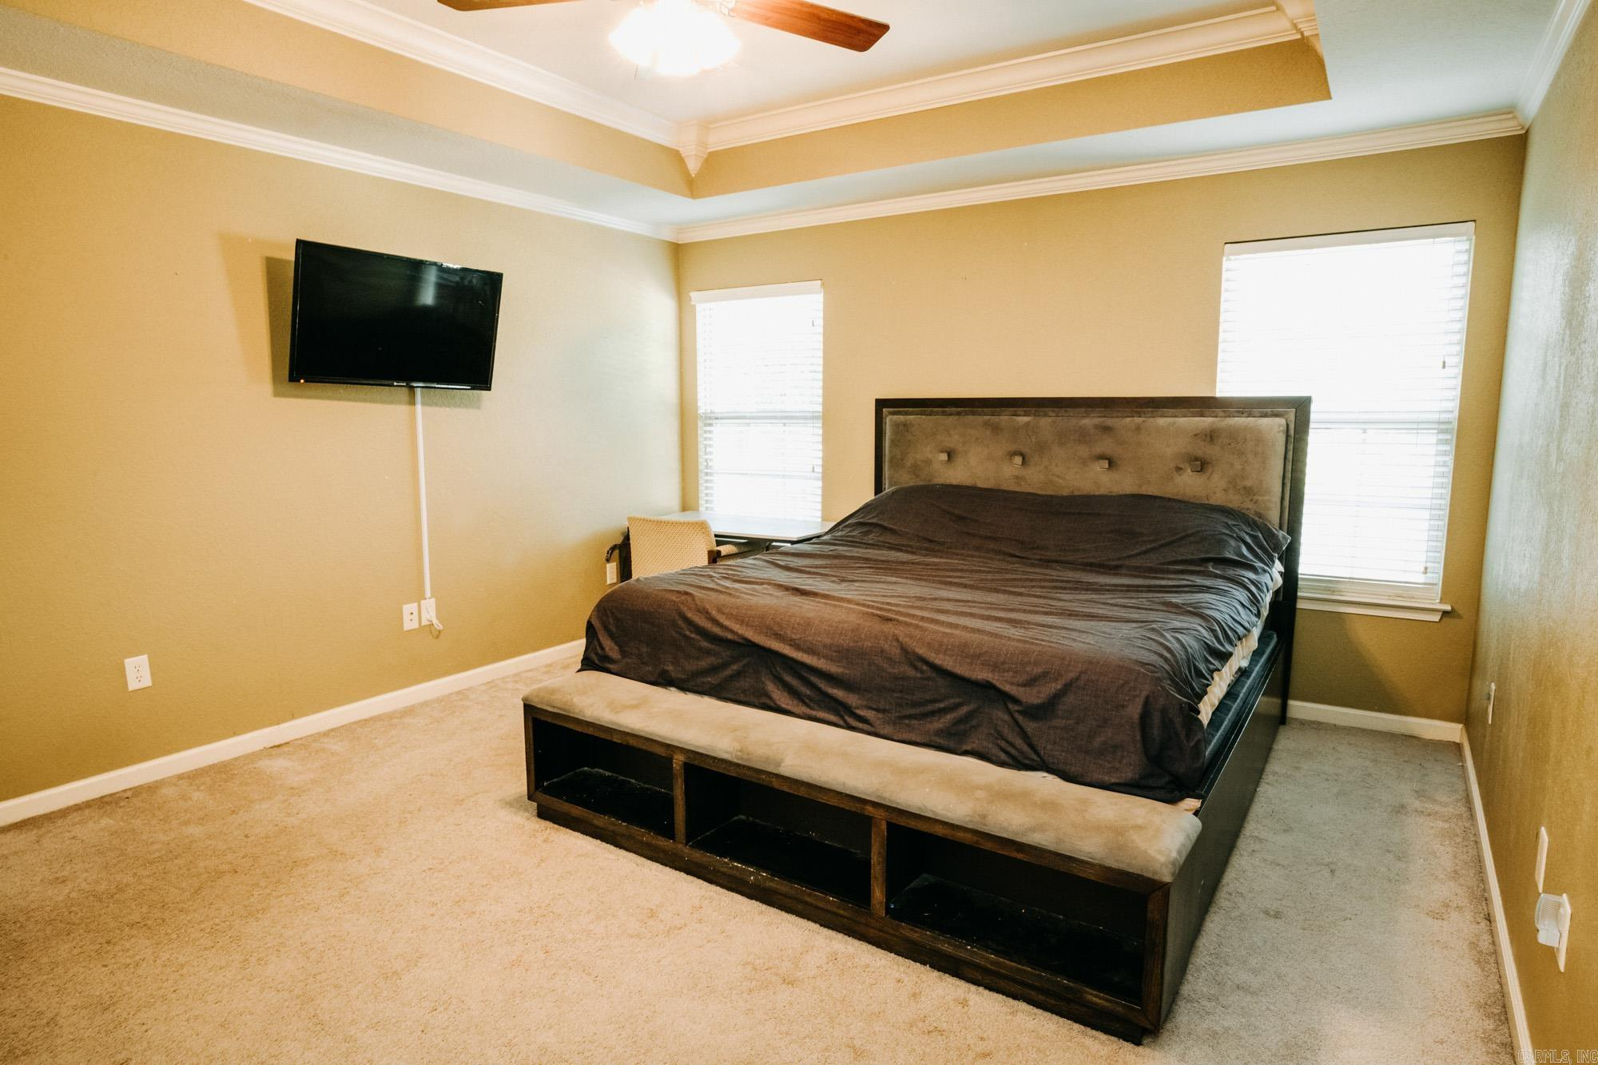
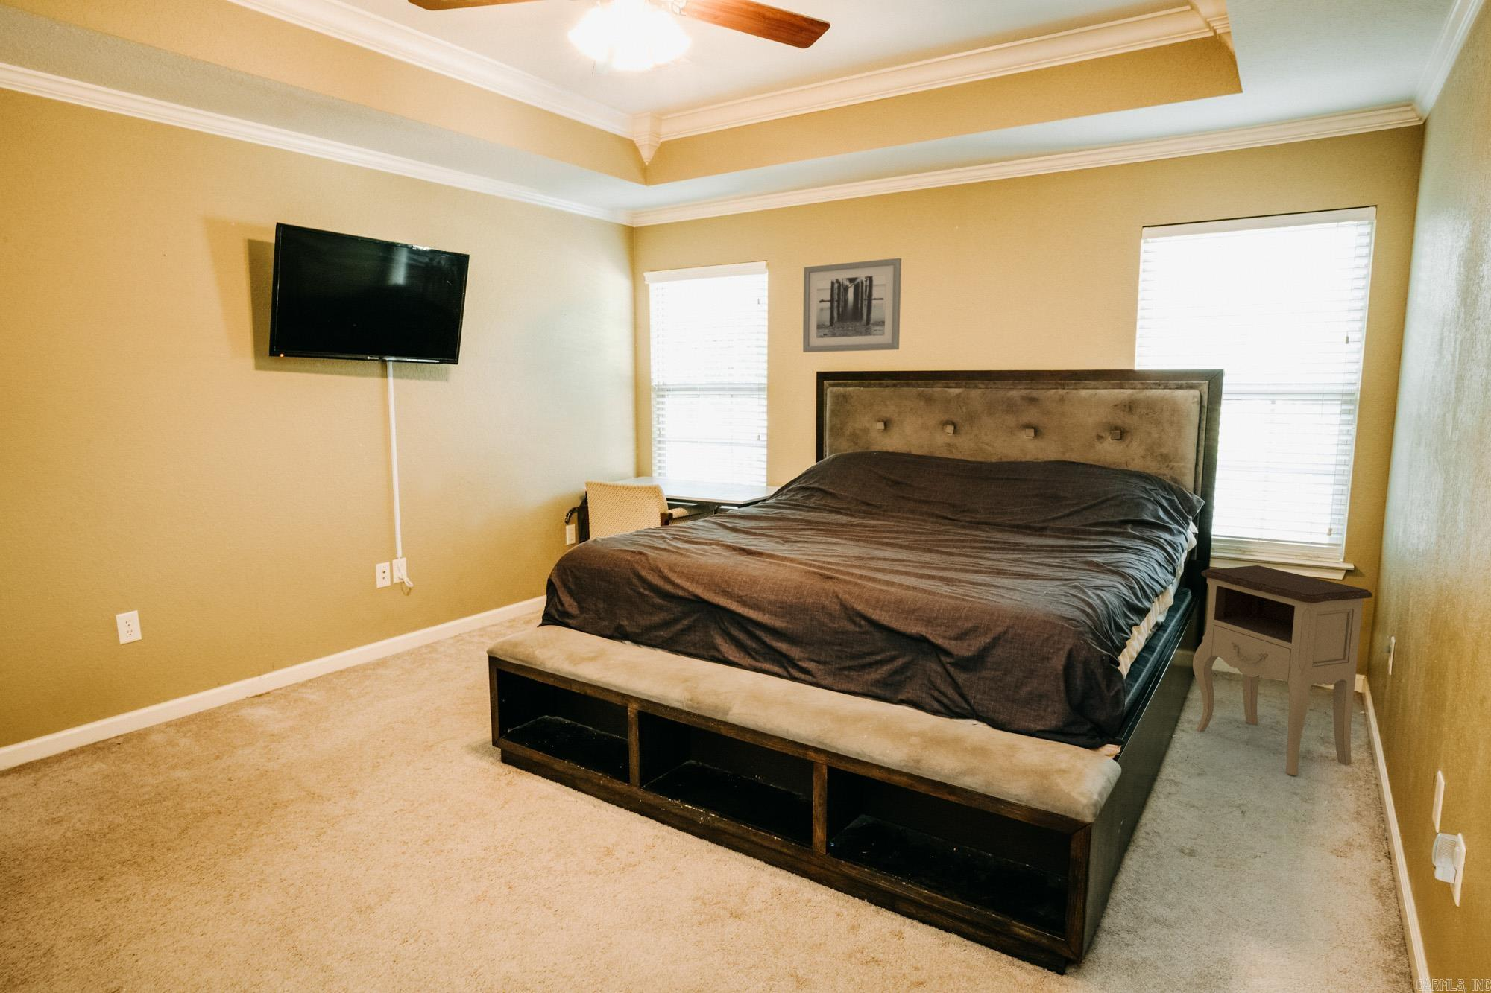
+ wall art (850, 307)
+ nightstand (1274, 664)
